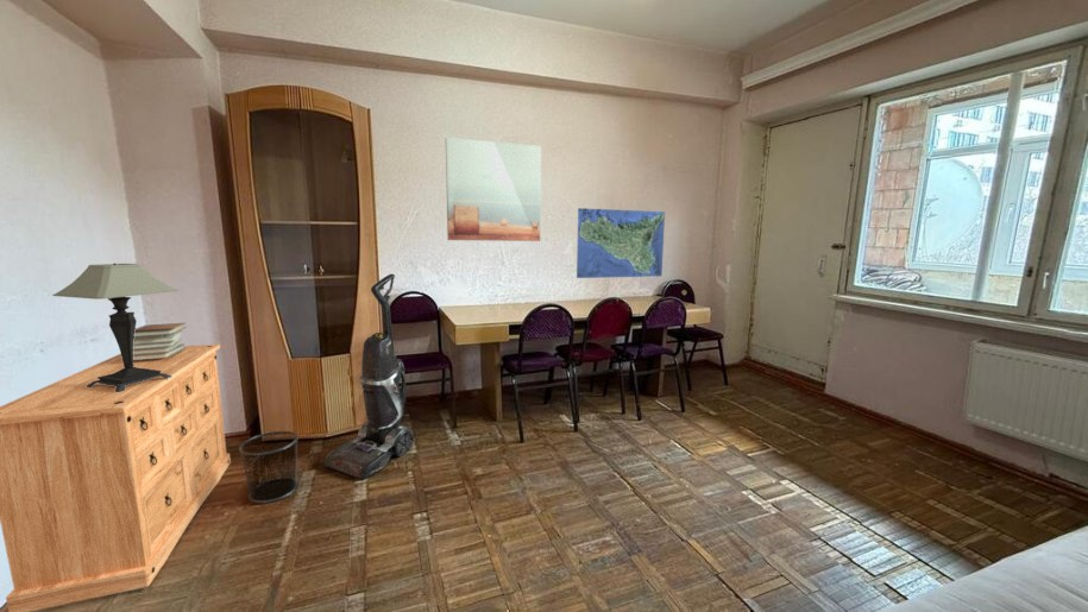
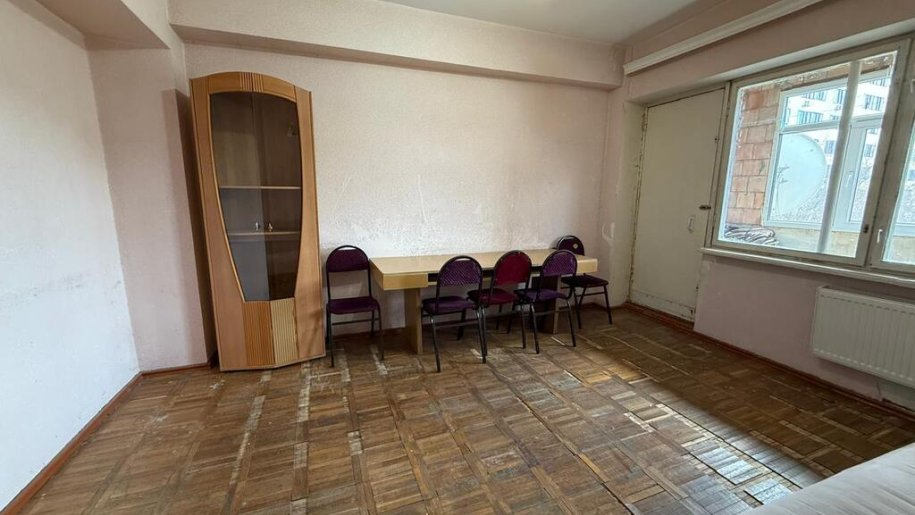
- vacuum cleaner (366, 368)
- book stack (157, 341)
- table lamp (122, 323)
- map (623, 244)
- waste bin (271, 466)
- dresser (137, 448)
- wall art (495, 191)
